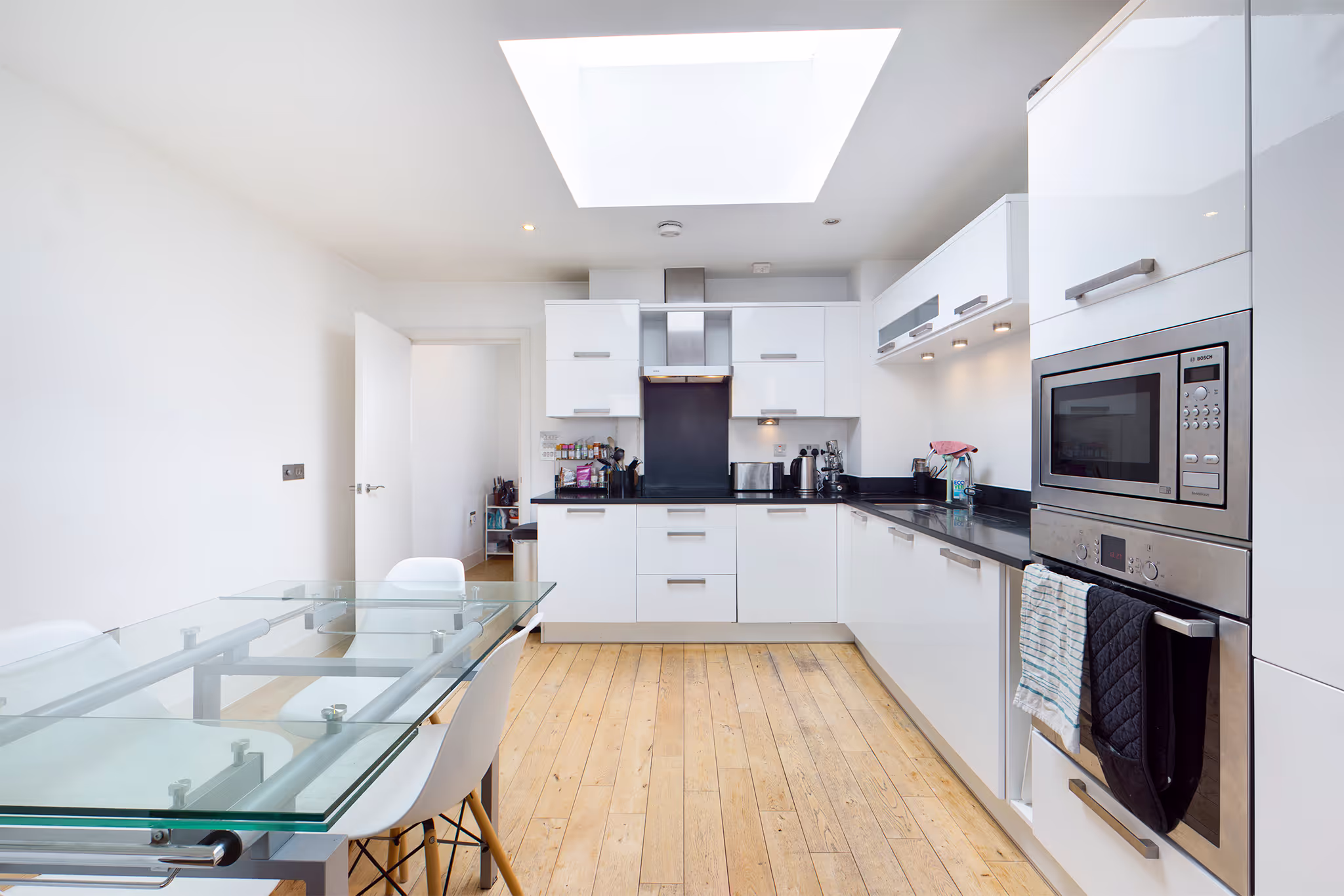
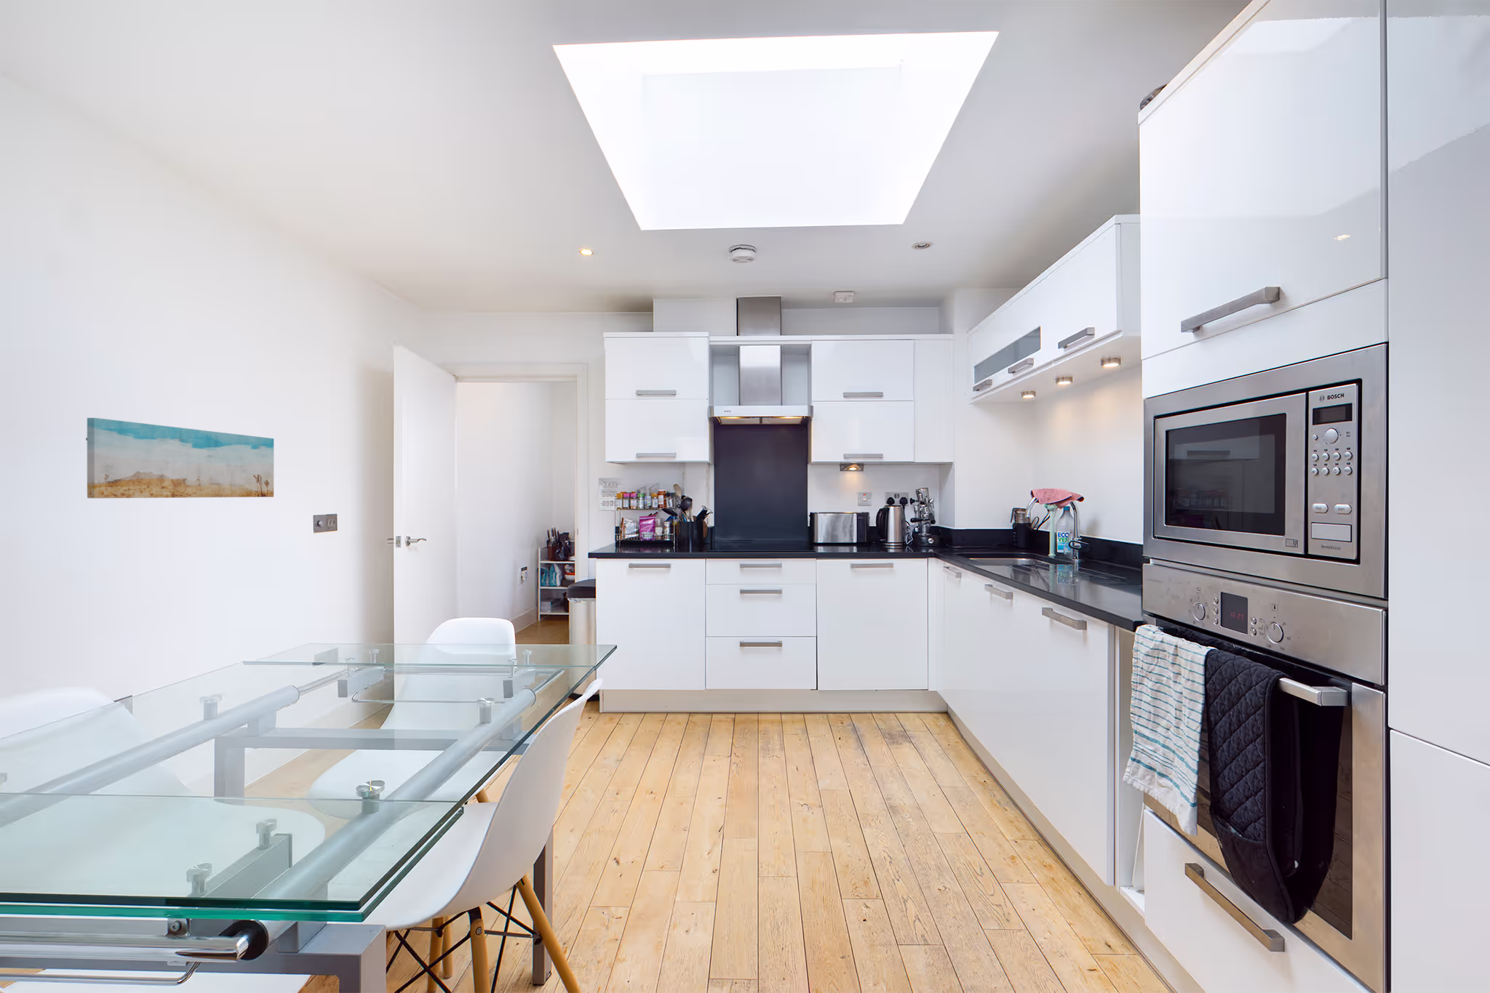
+ wall art (192, 463)
